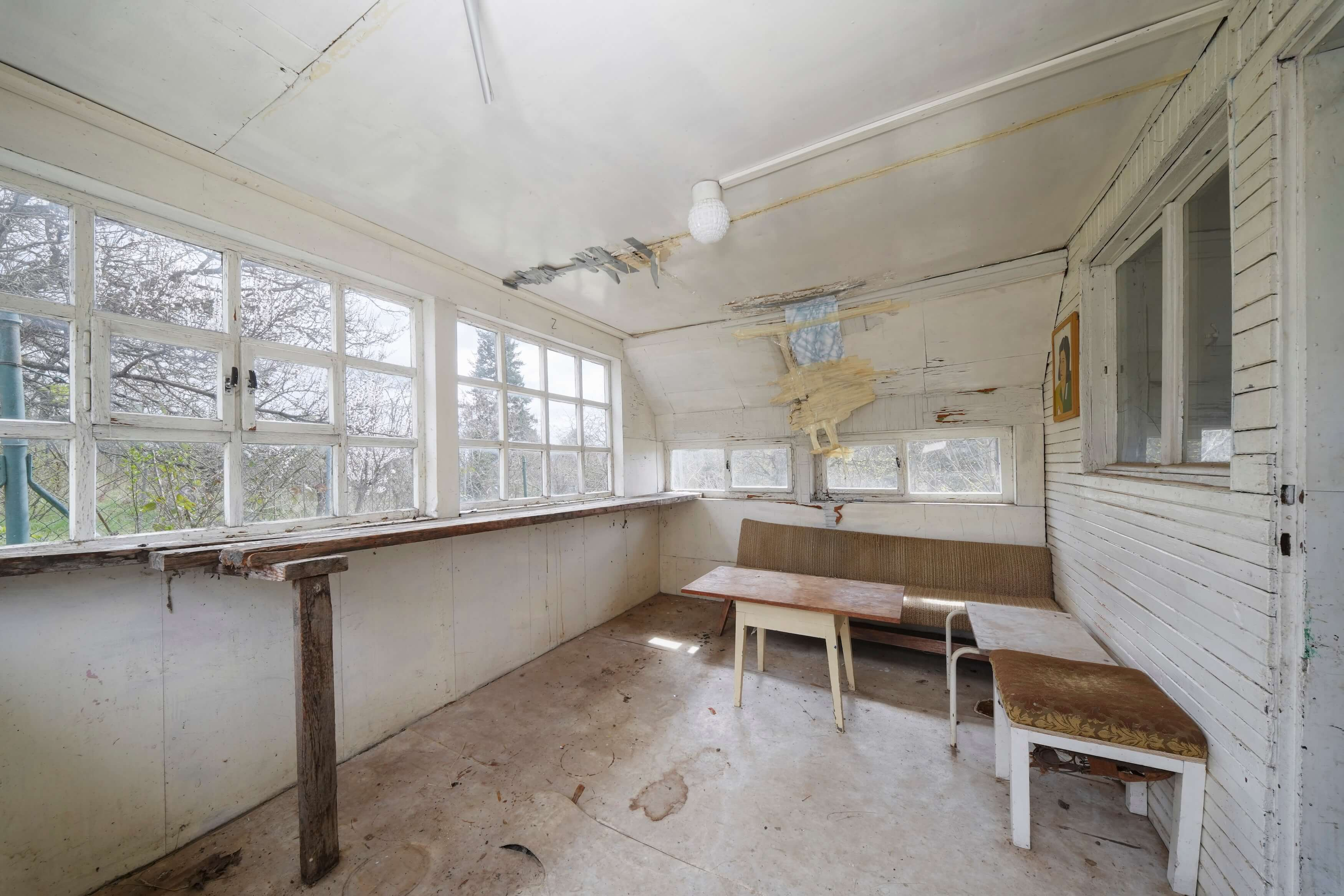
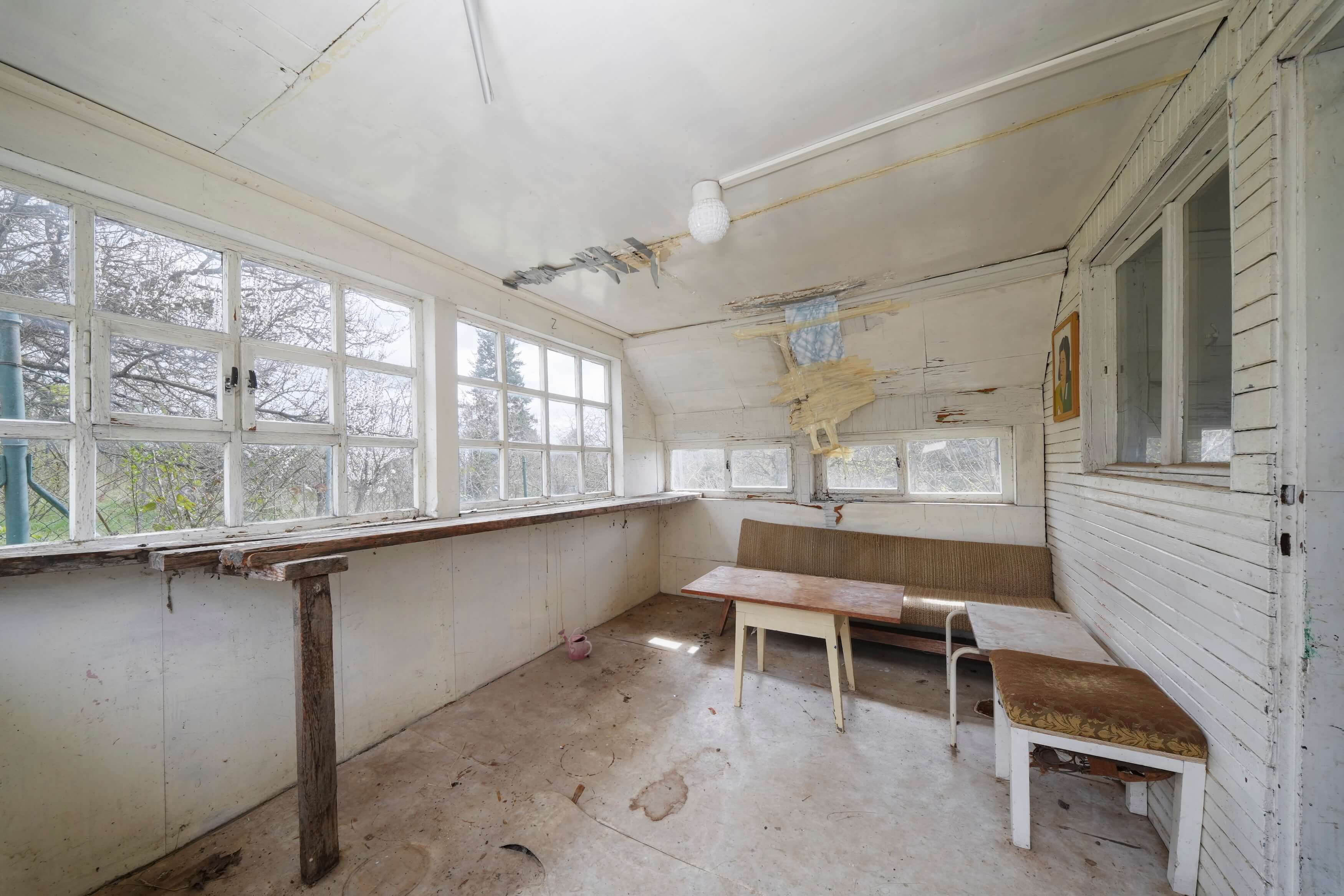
+ watering can (575, 641)
